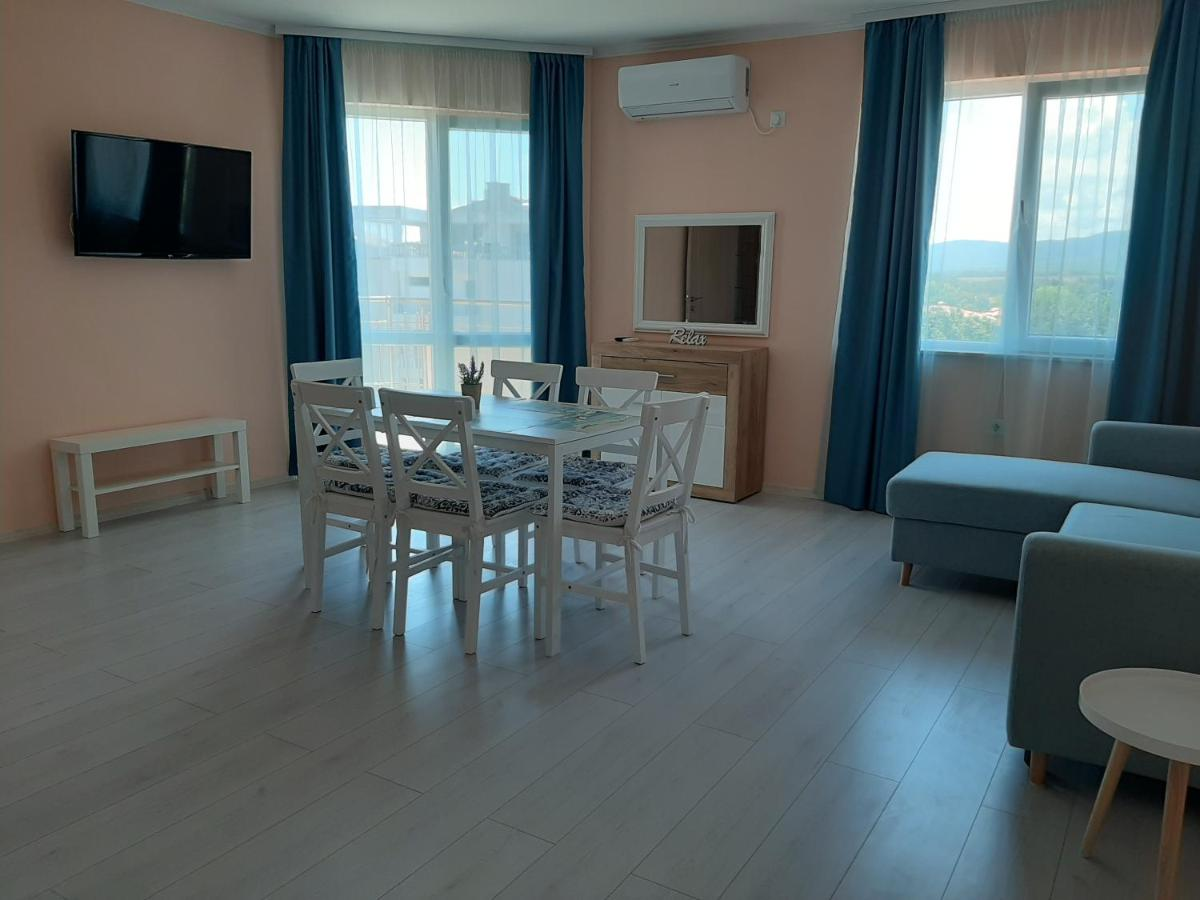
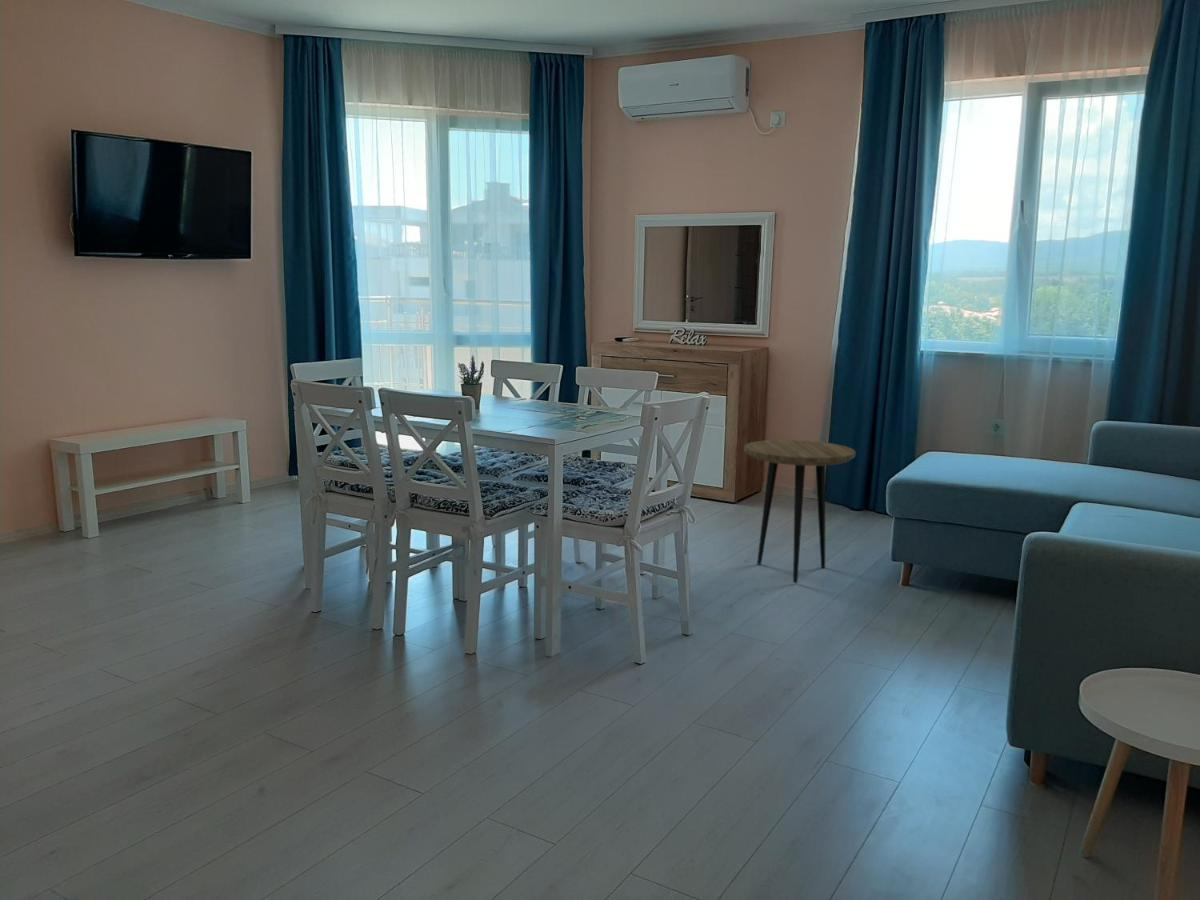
+ side table (795, 510)
